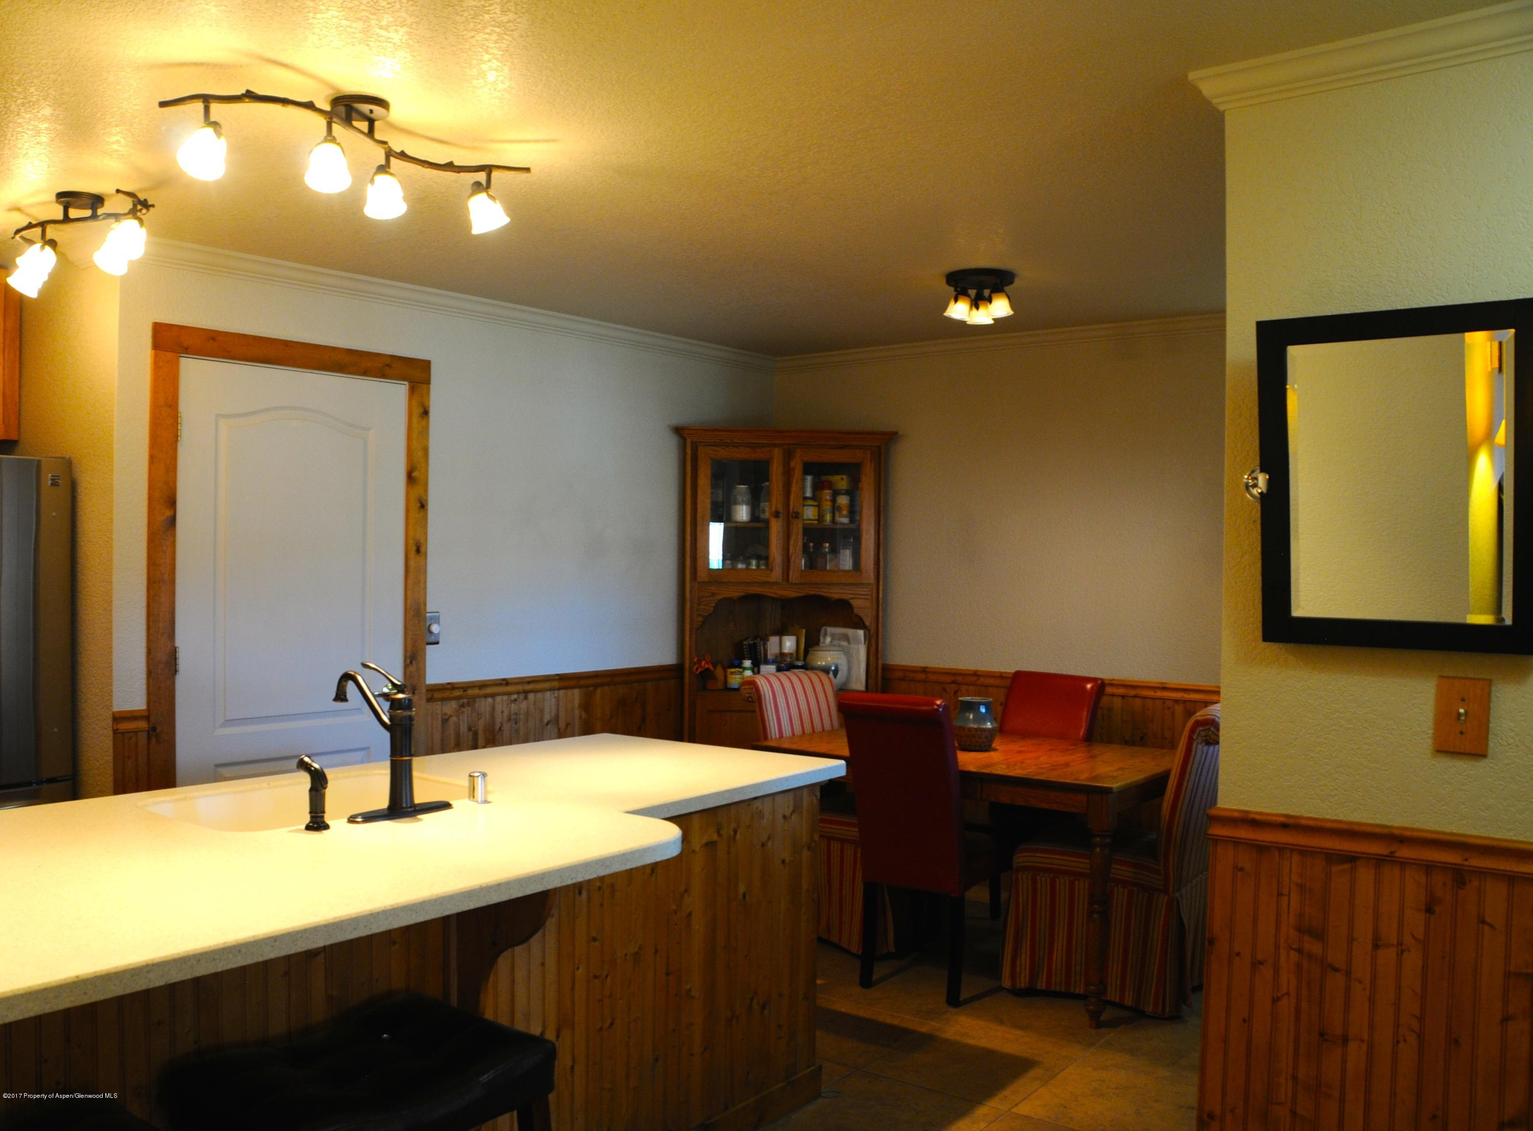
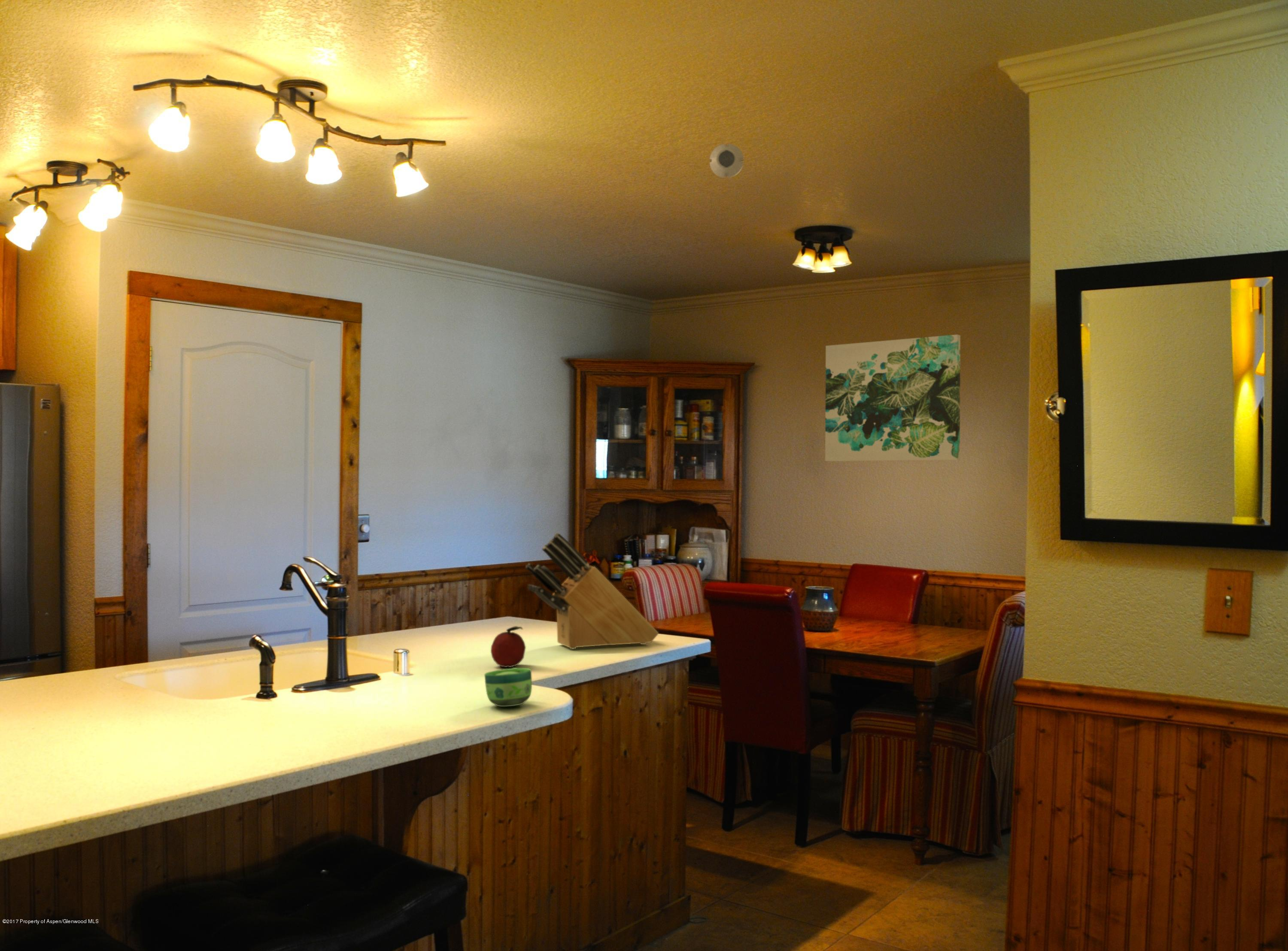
+ fruit (509, 646)
+ smoke detector (726, 160)
+ wall art (890, 400)
+ knife block (592, 588)
+ cup (508, 686)
